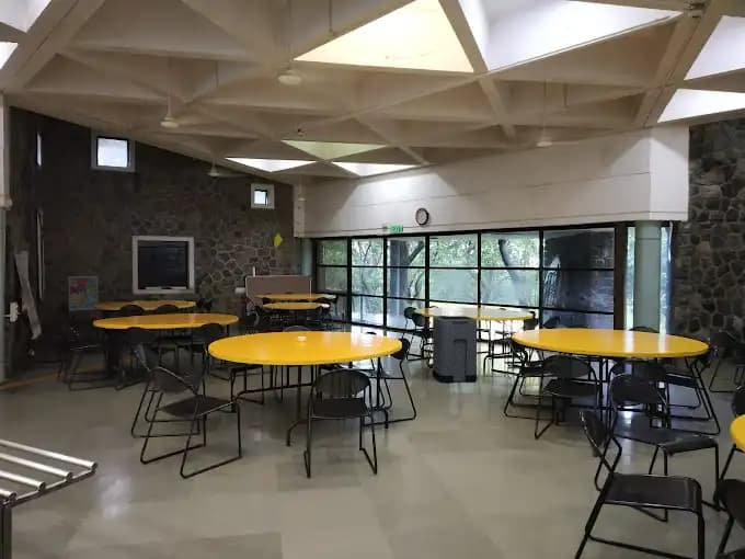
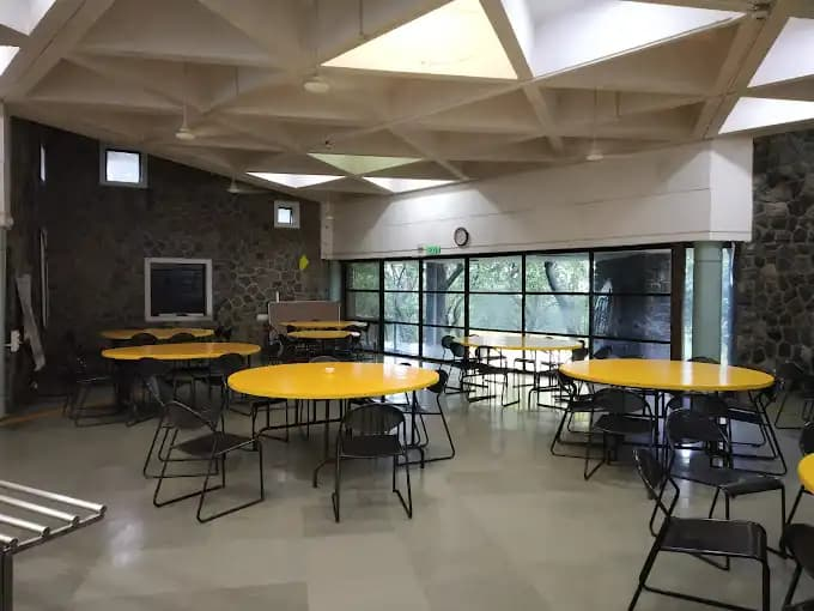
- wall art (83, 293)
- trash can (454, 347)
